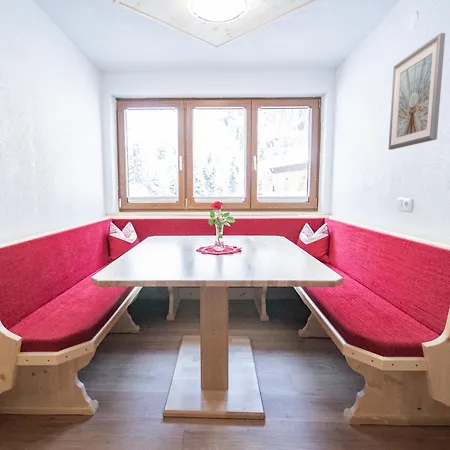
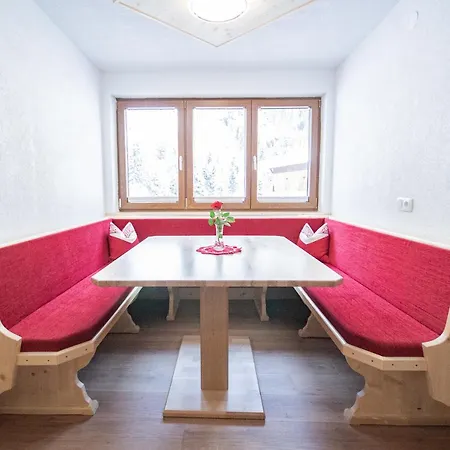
- picture frame (412, 99)
